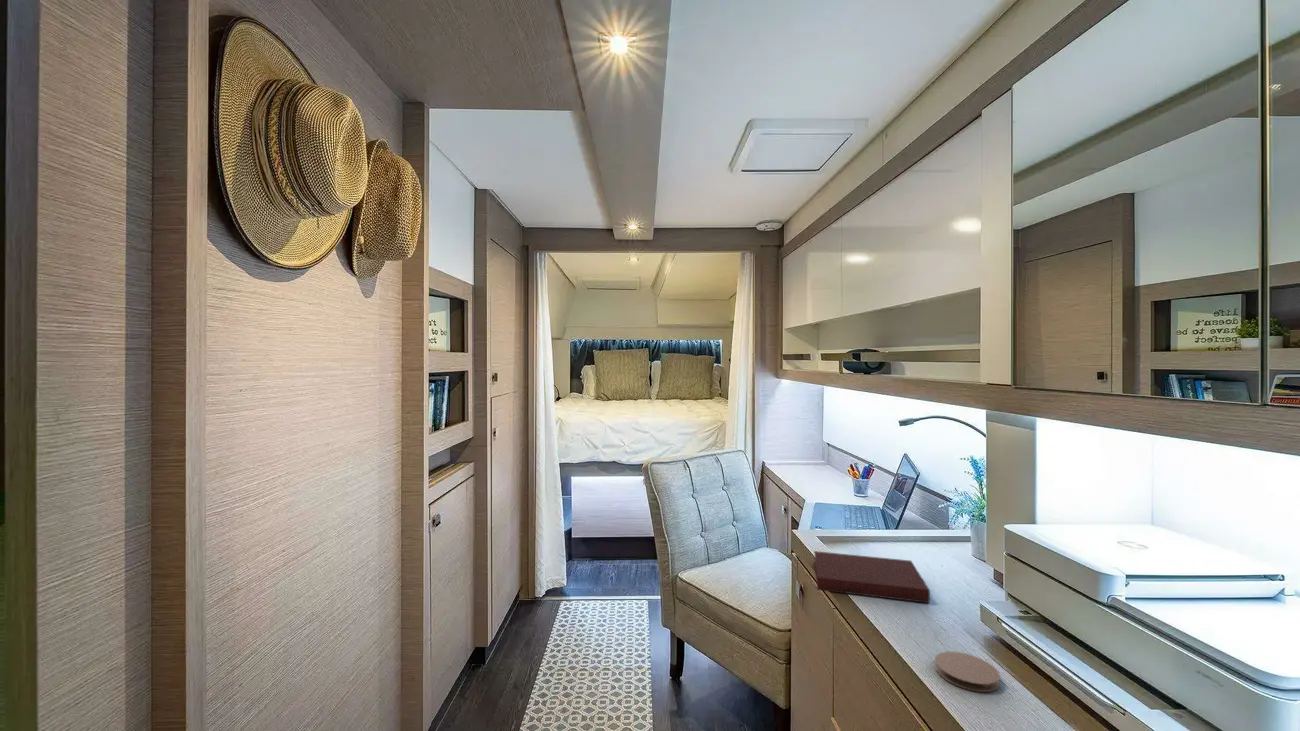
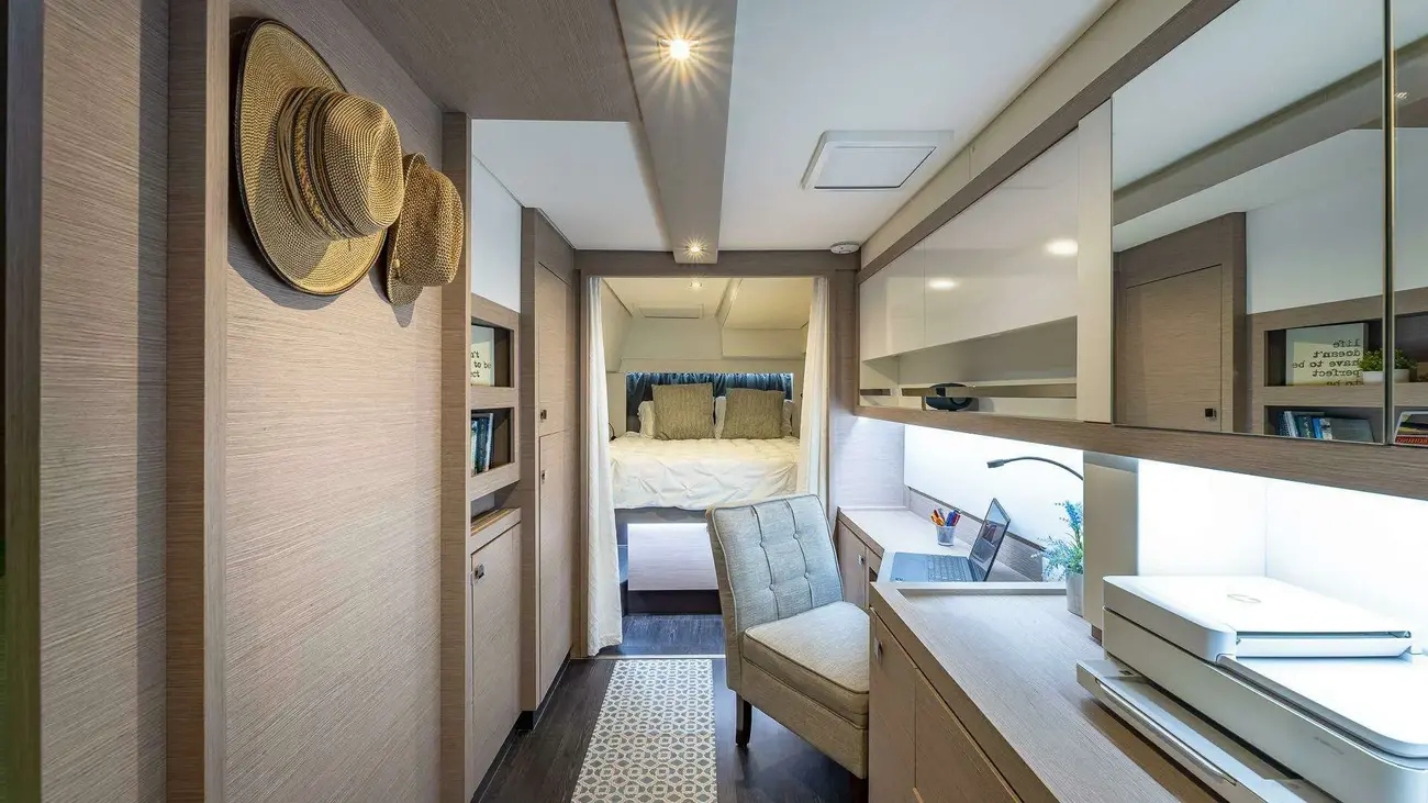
- coaster (966, 670)
- notebook (866, 574)
